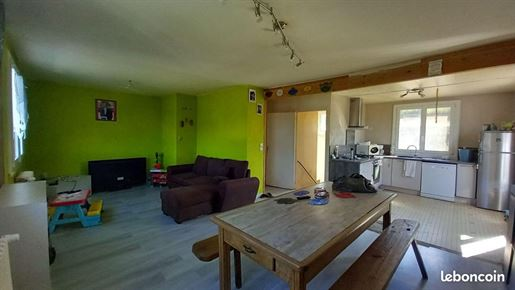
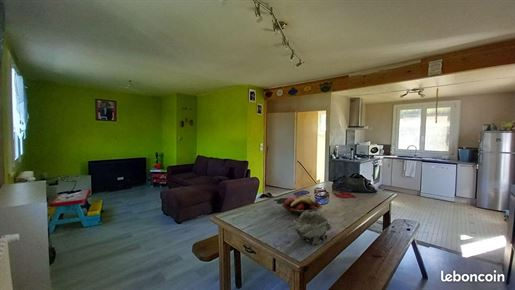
+ bowl (311, 227)
+ fruit basket (301, 203)
